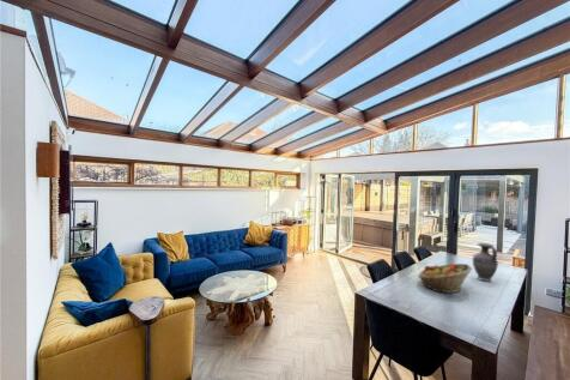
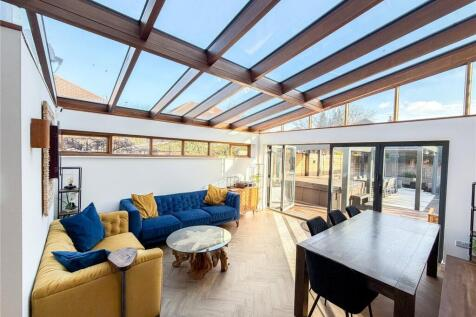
- vase (485, 261)
- fruit basket (443, 275)
